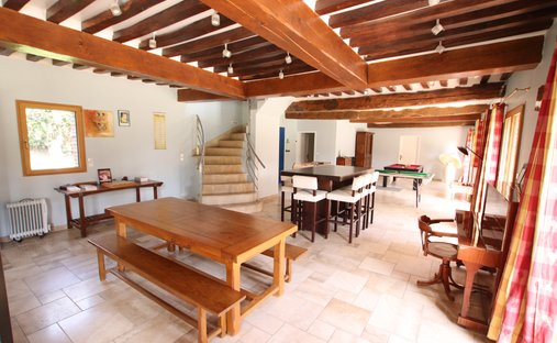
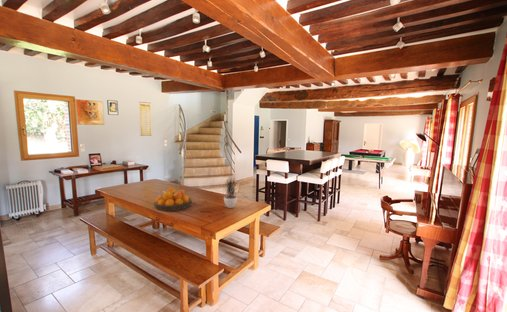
+ potted plant (225, 191)
+ fruit bowl (173, 197)
